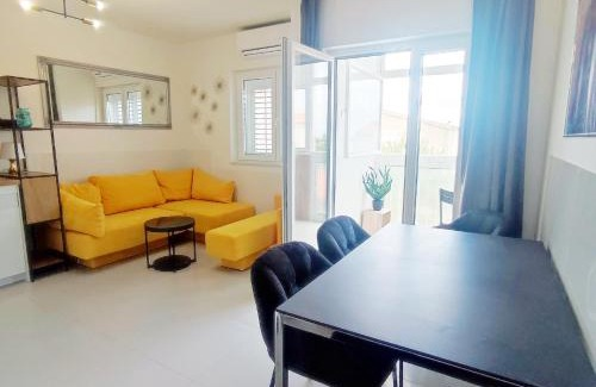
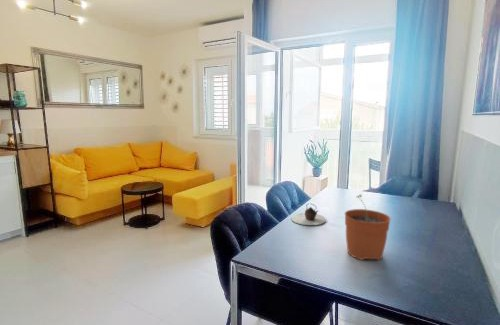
+ plant pot (366, 225)
+ teapot (308, 211)
